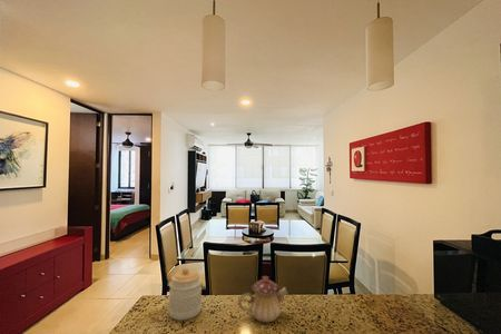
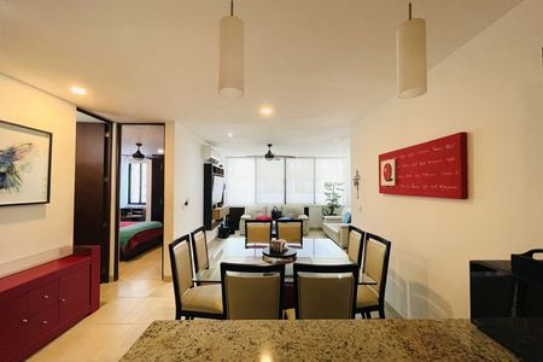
- teapot (263, 295)
- jar (185, 288)
